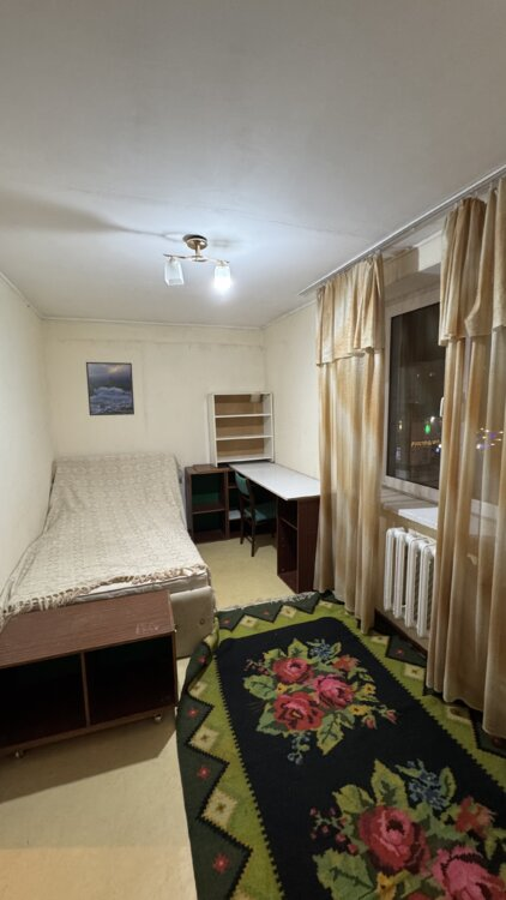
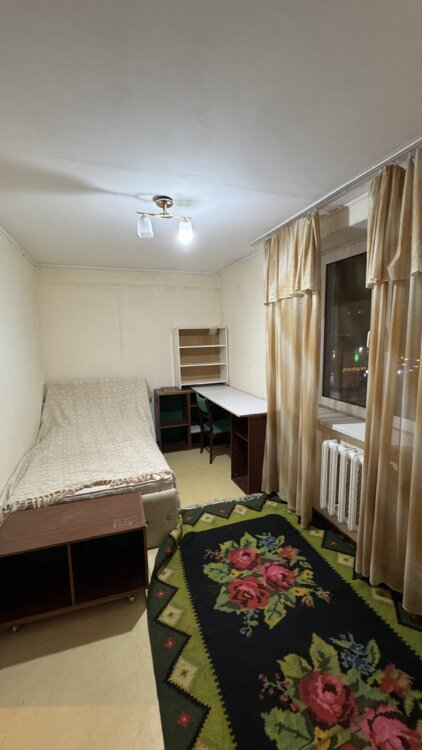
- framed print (110, 389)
